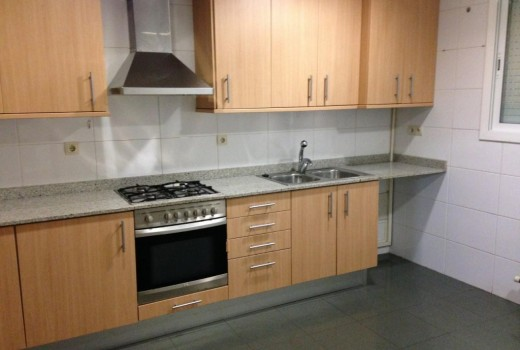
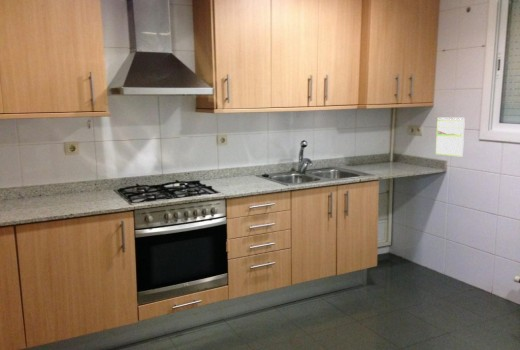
+ calendar (449, 136)
